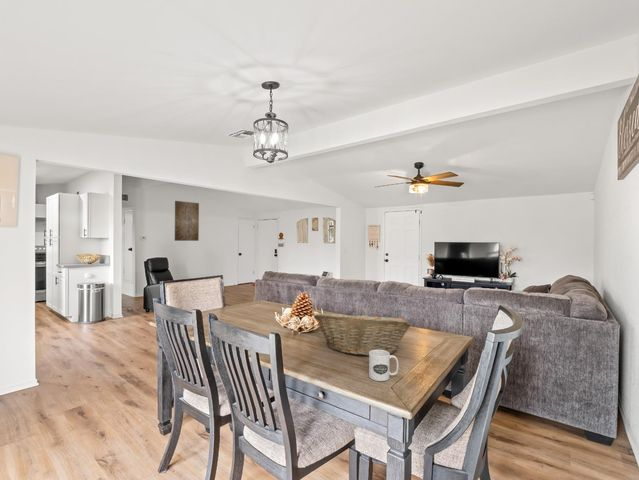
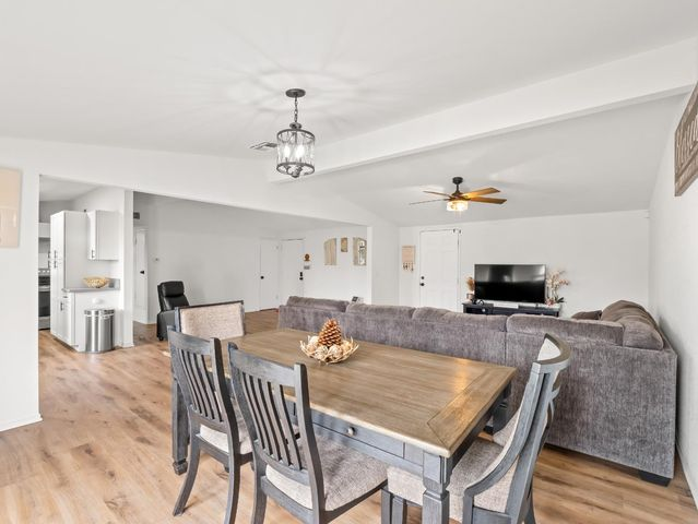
- mug (383, 365)
- fruit basket (360, 328)
- wall art (187, 221)
